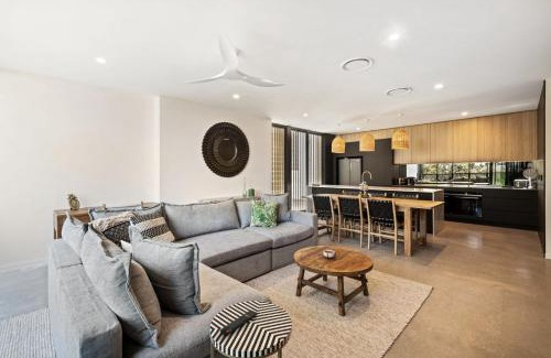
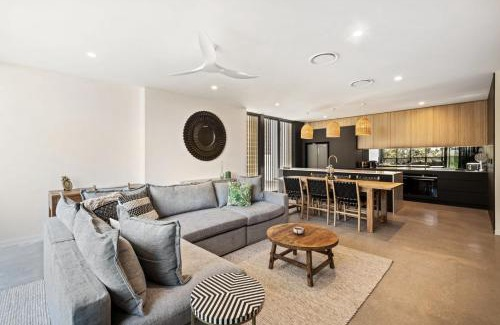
- remote control (239, 322)
